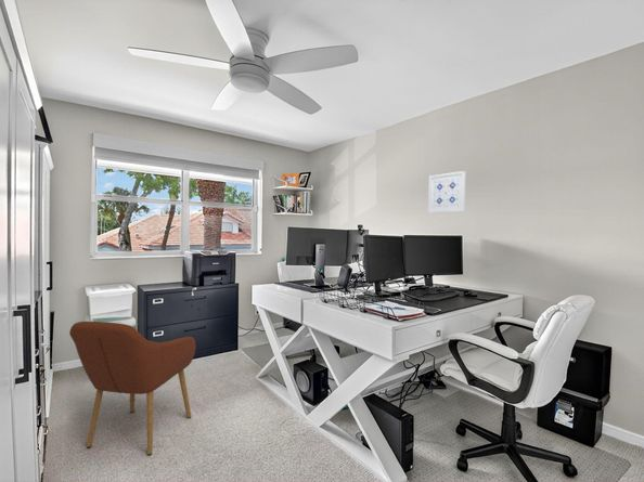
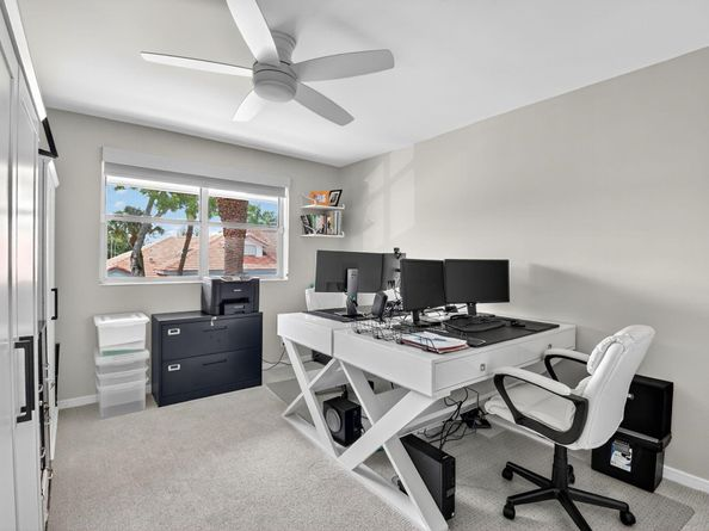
- armchair (134, 374)
- wall art (446, 193)
